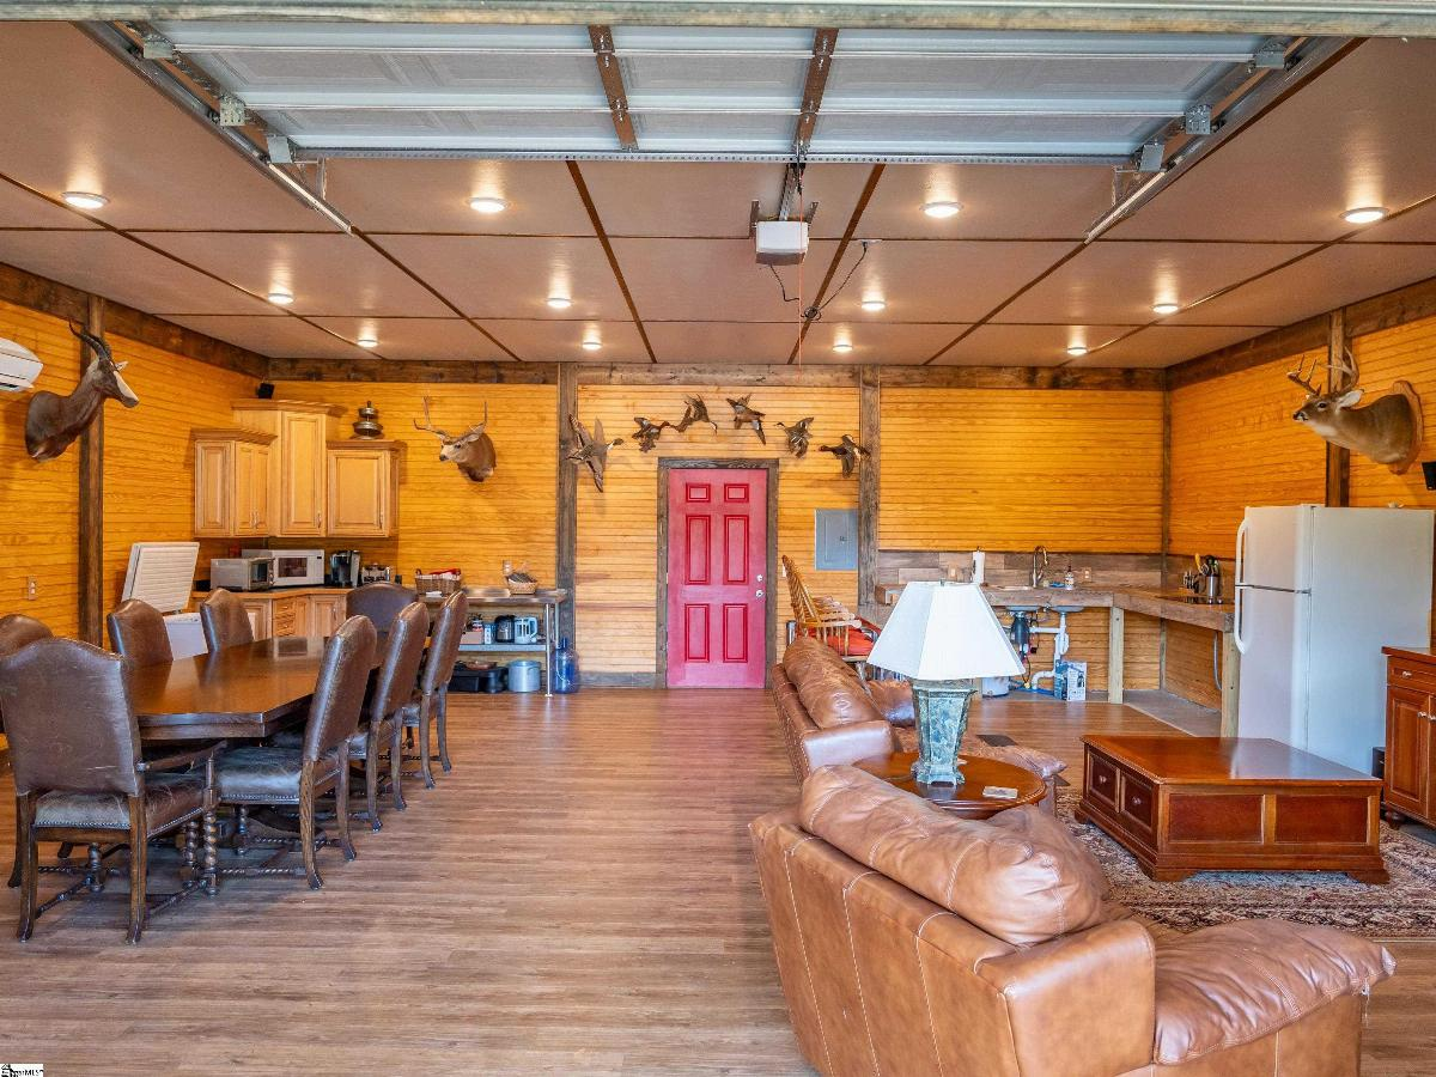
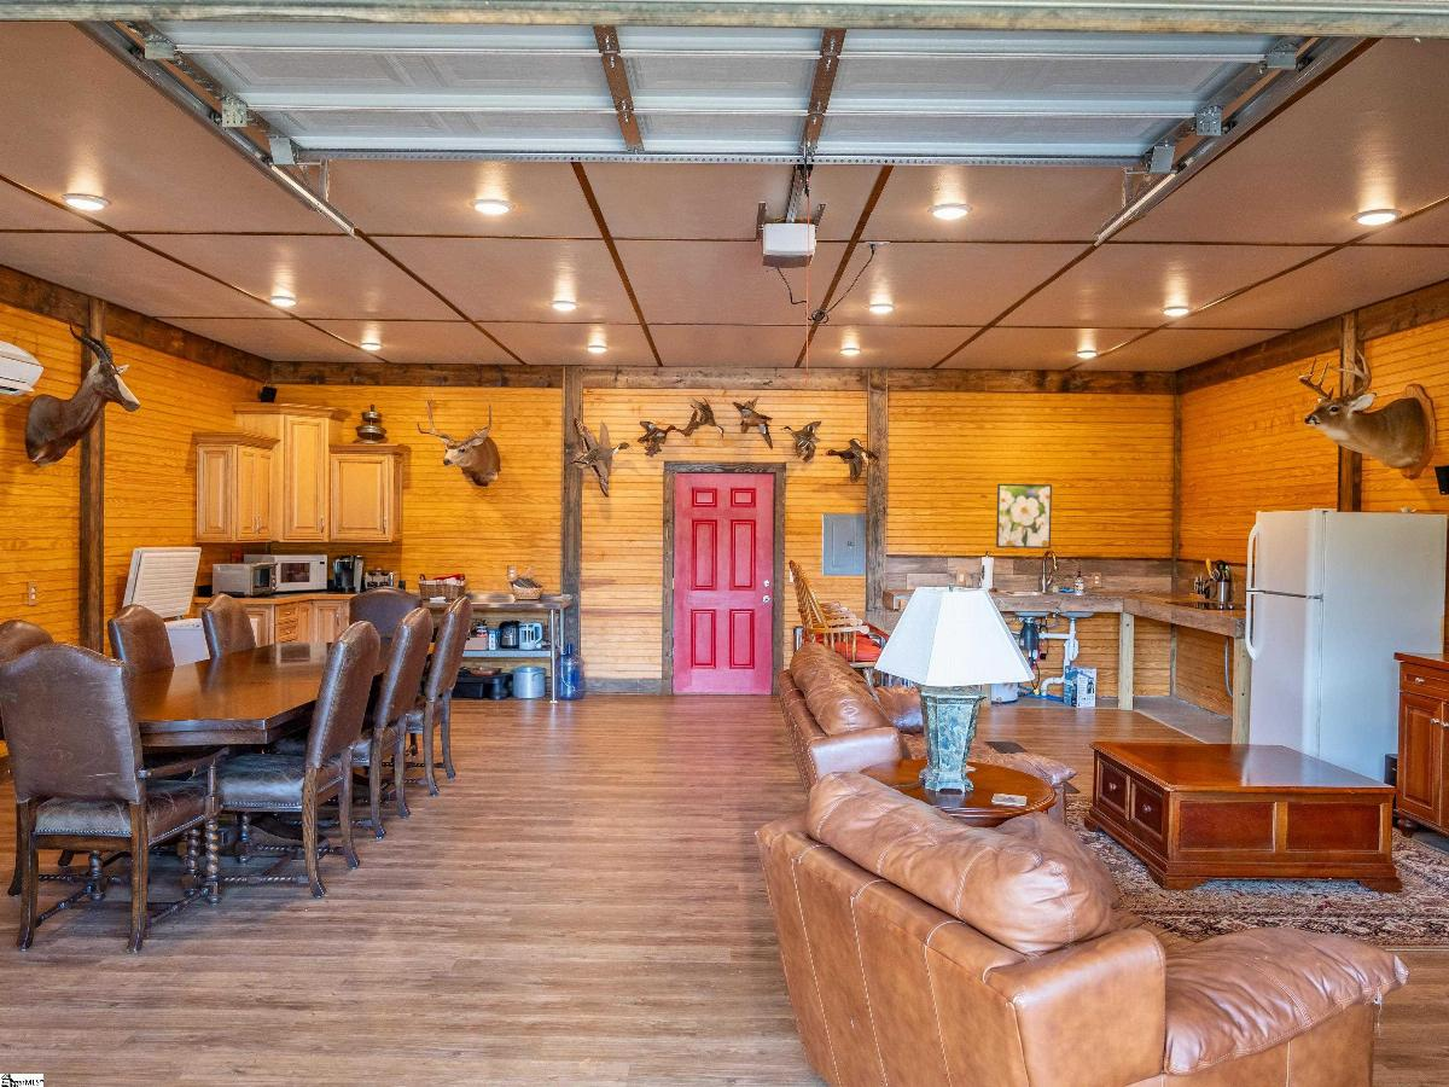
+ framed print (1024, 516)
